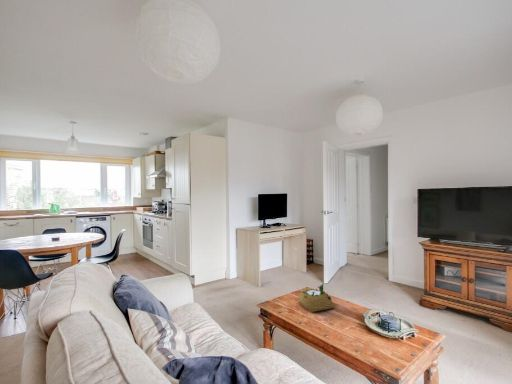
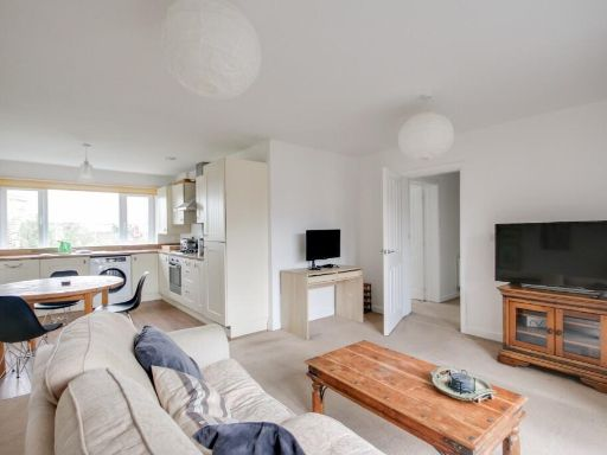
- succulent planter (315, 294)
